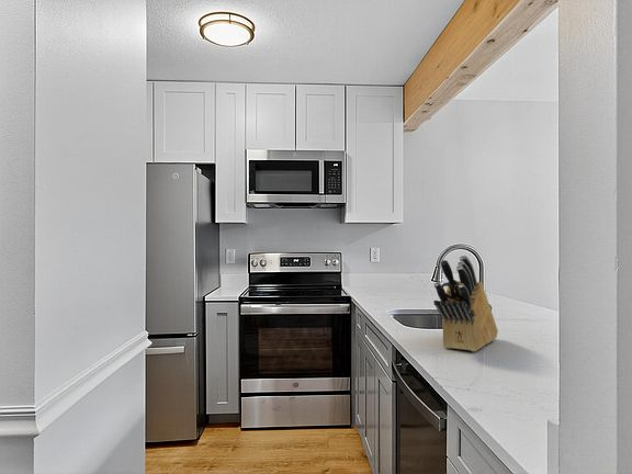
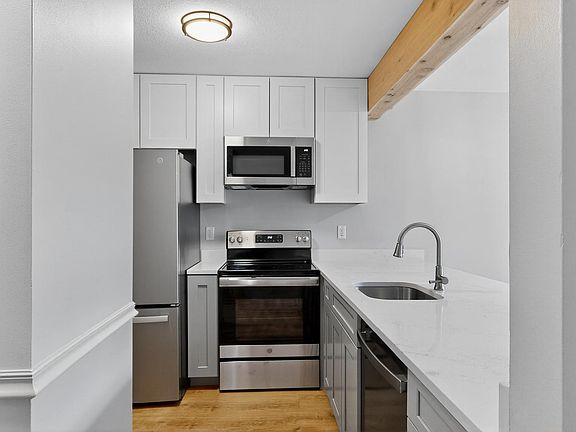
- knife block (466, 300)
